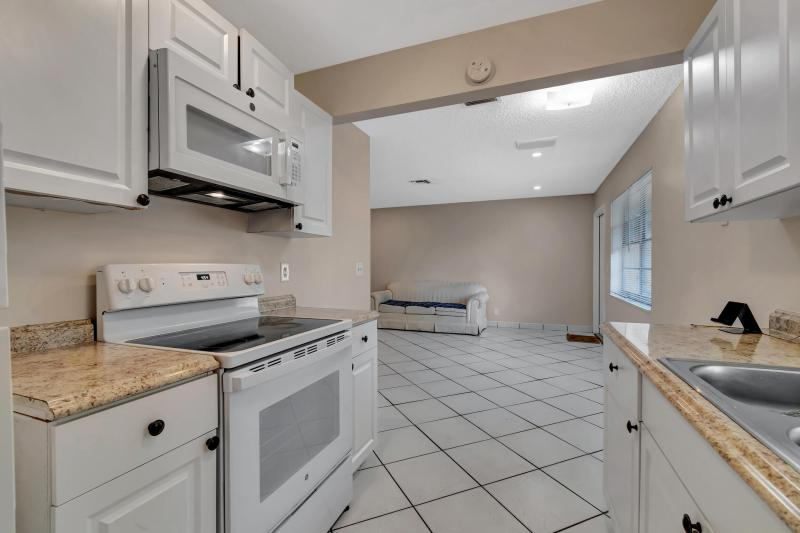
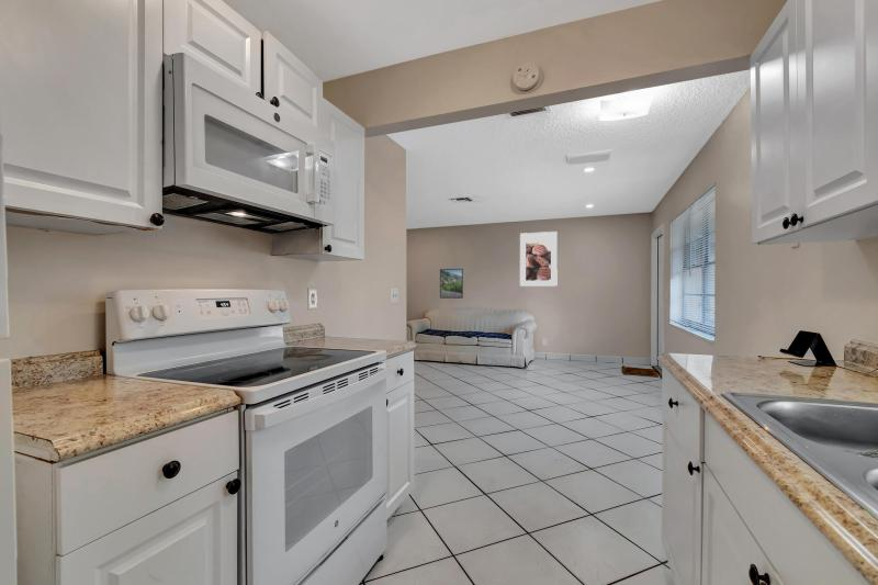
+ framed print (538, 259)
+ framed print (451, 283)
